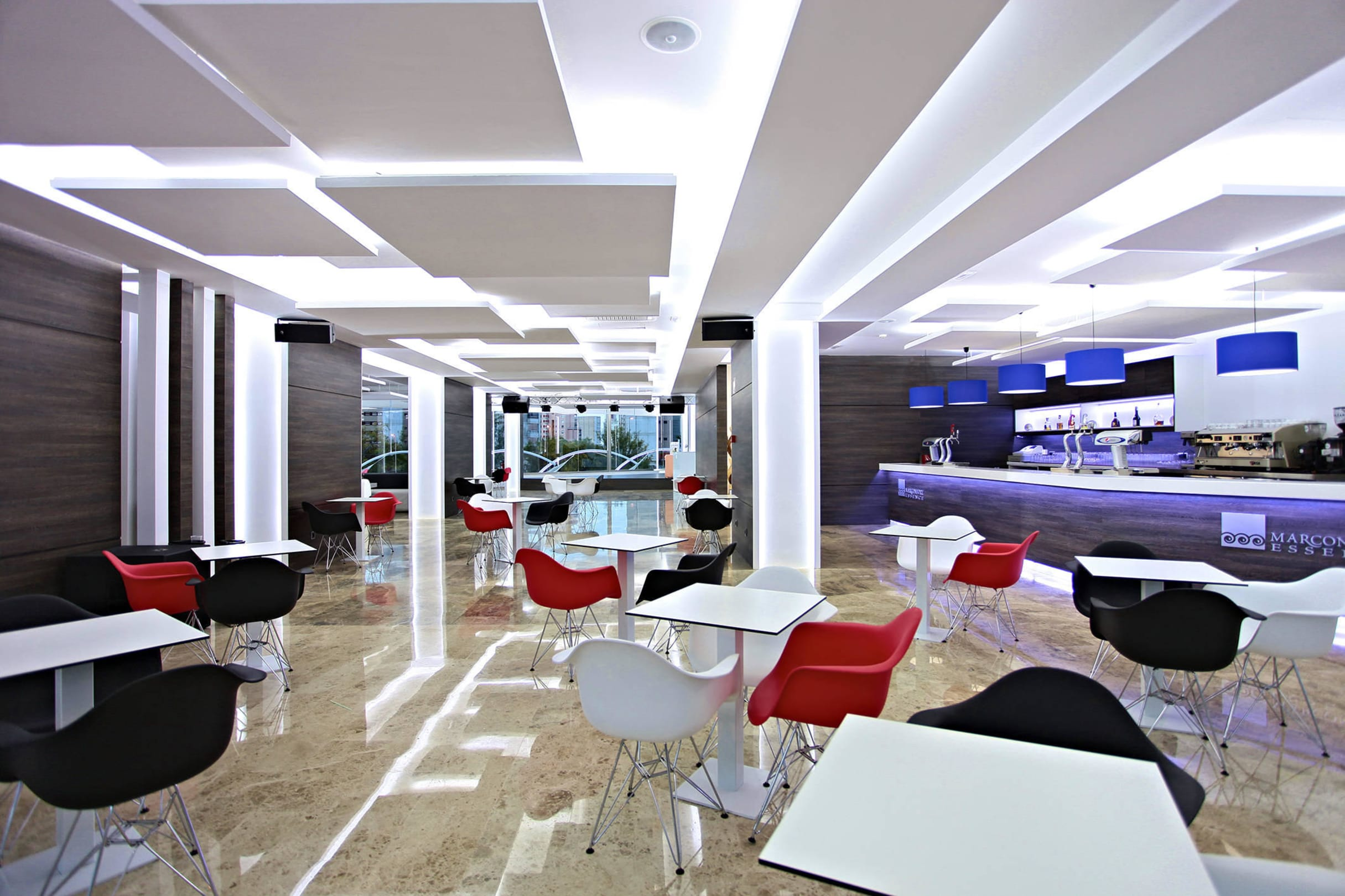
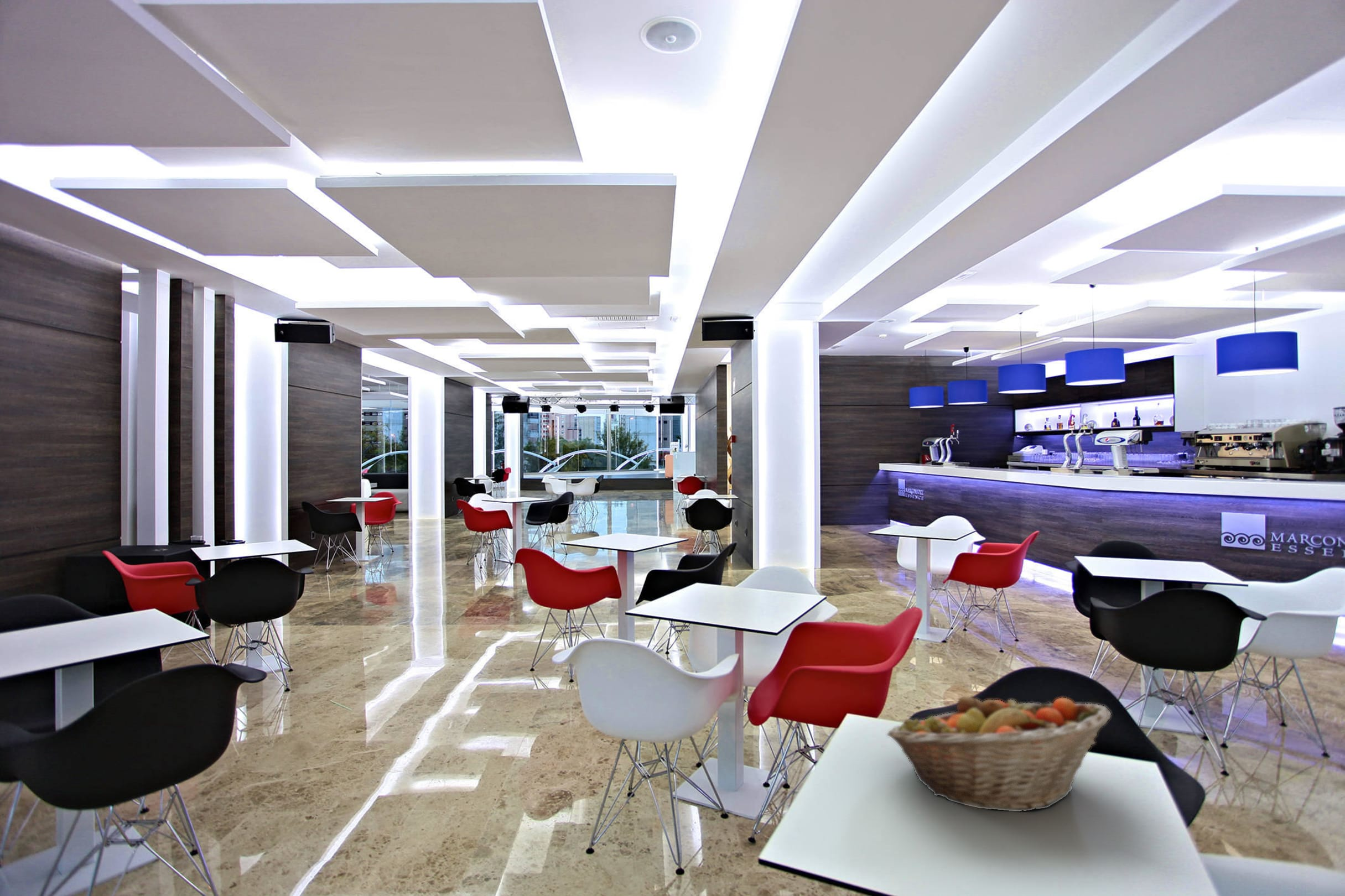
+ fruit basket (996, 738)
